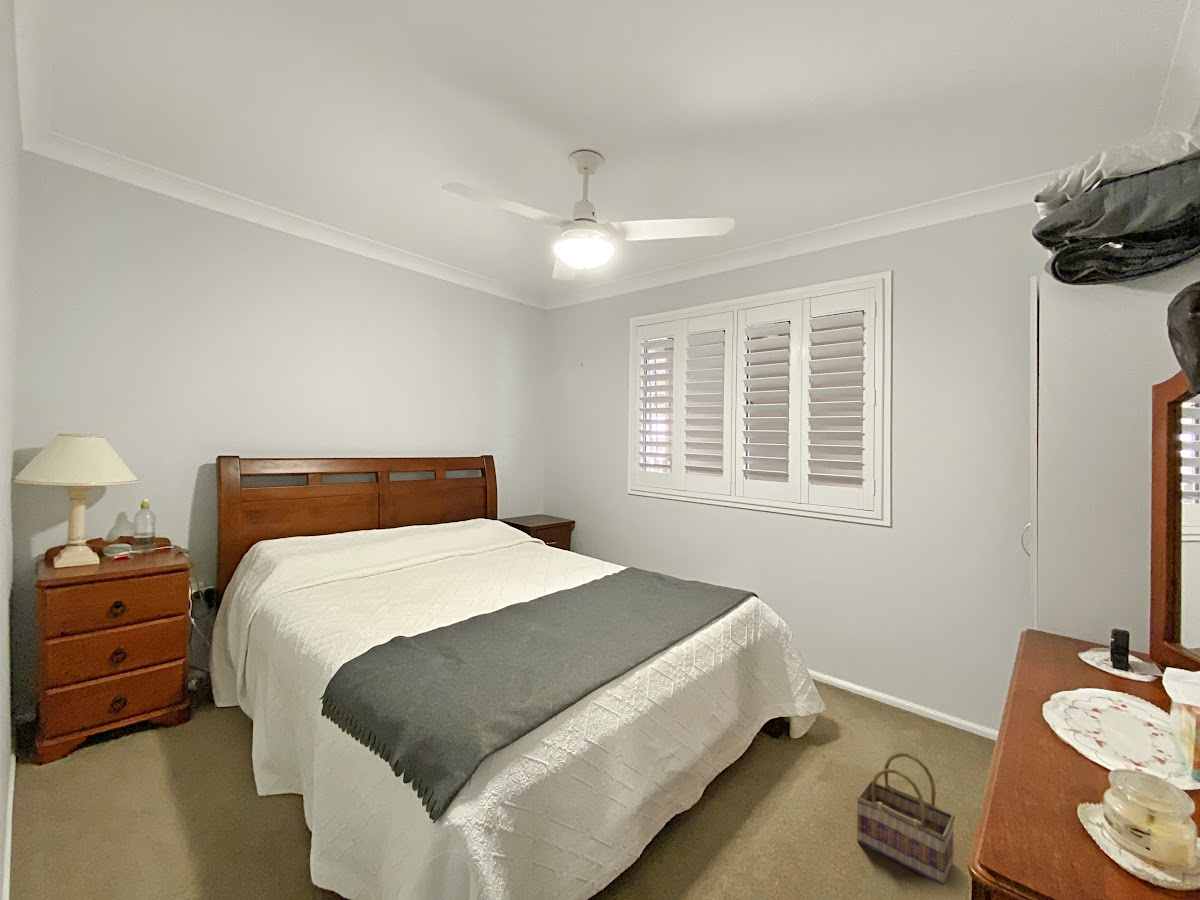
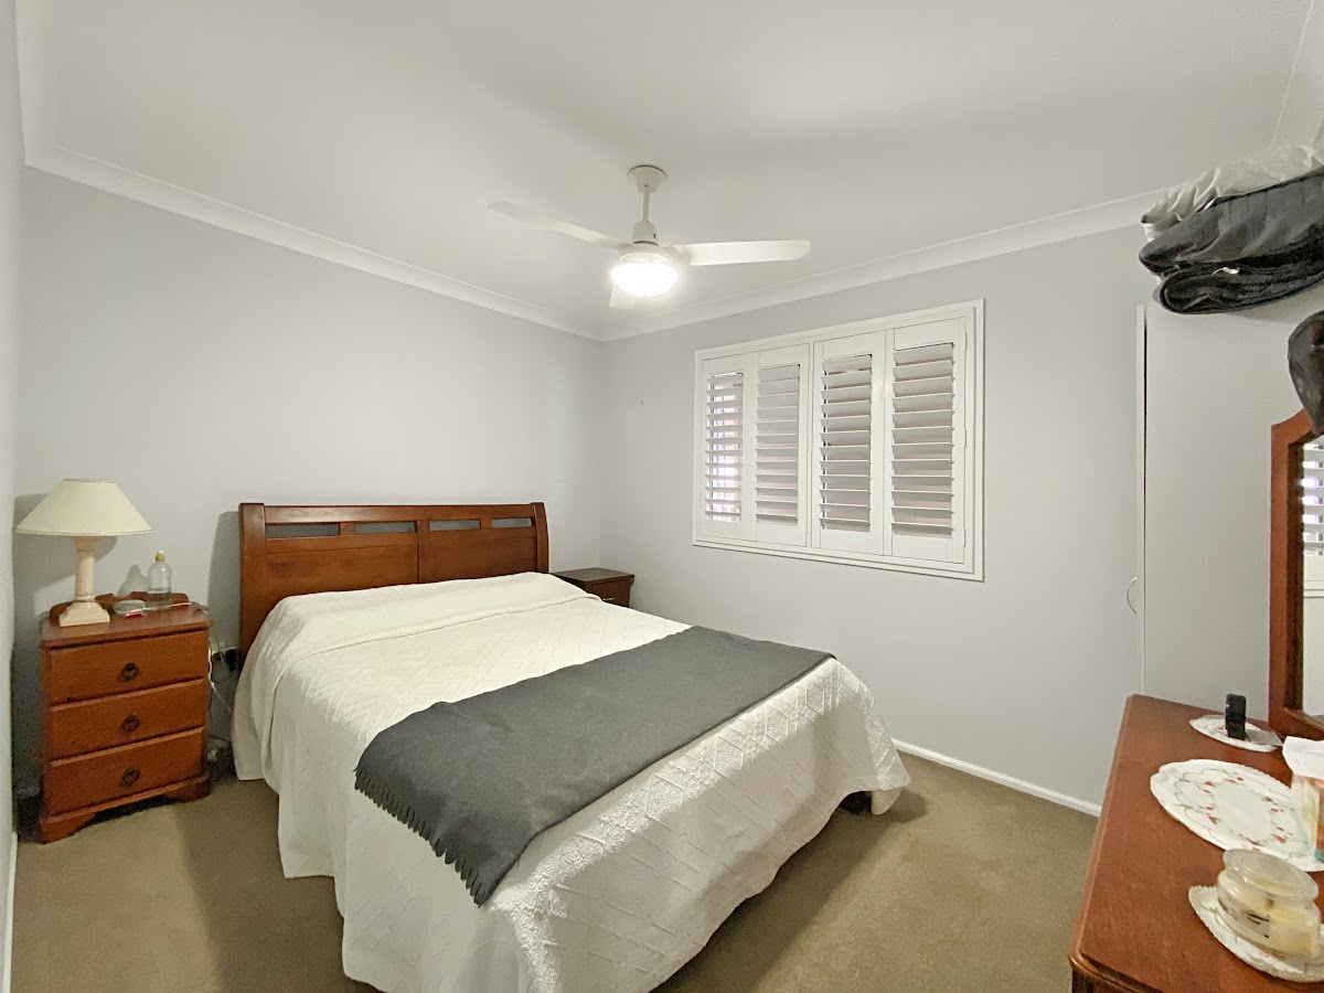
- basket (904, 807)
